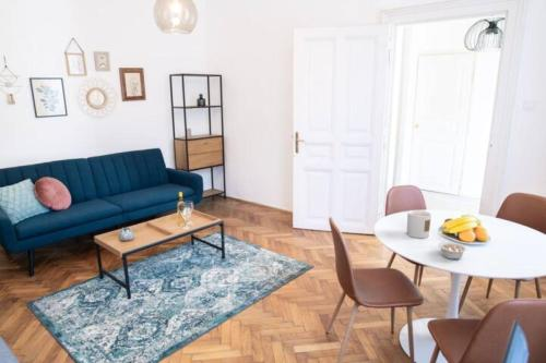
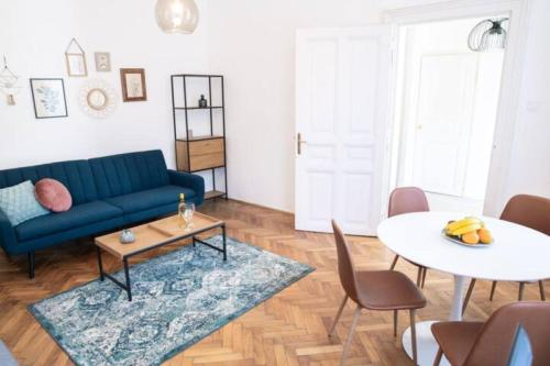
- legume (452, 251)
- candle (418, 221)
